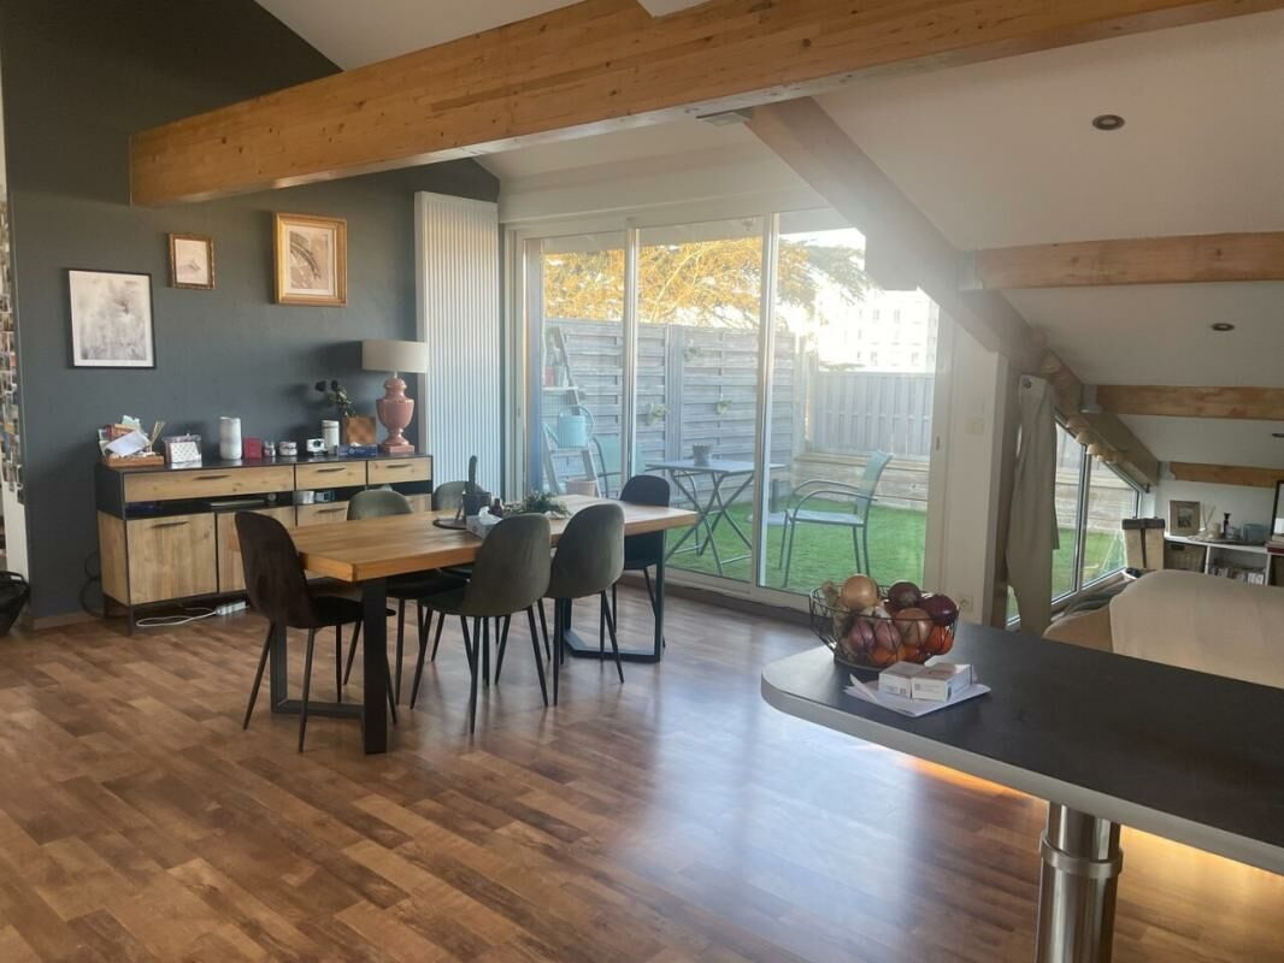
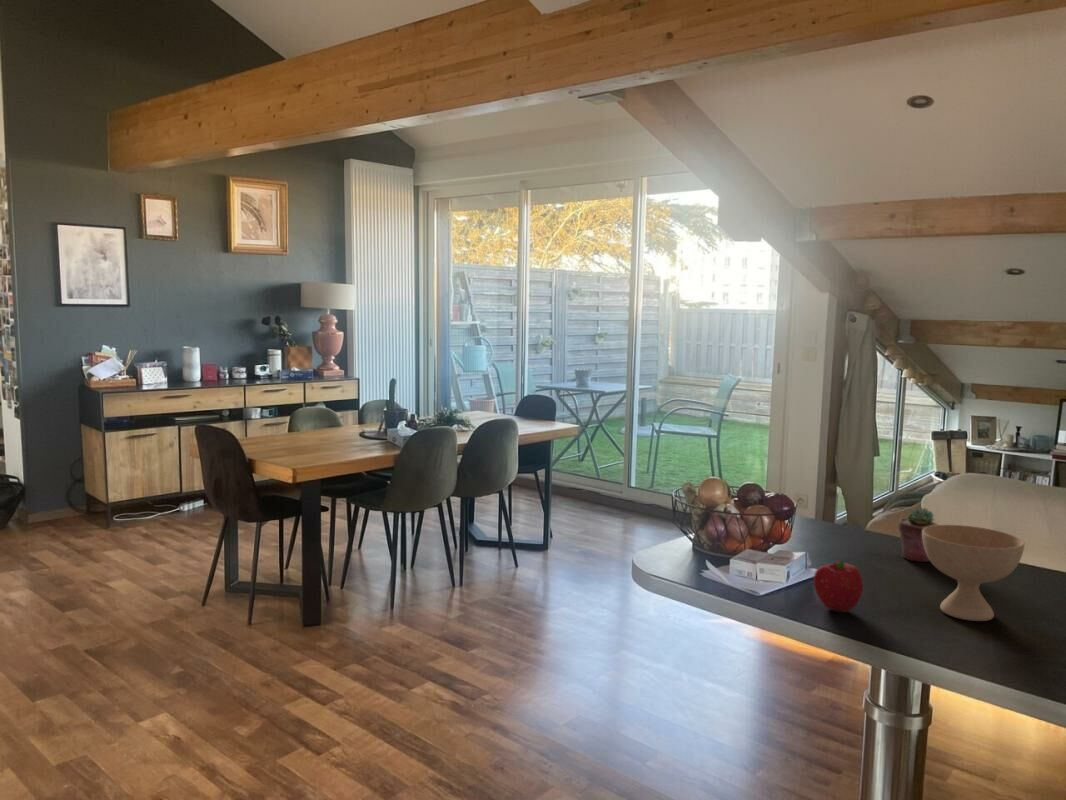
+ bowl (969, 574)
+ potted succulent (919, 533)
+ fruit (838, 584)
